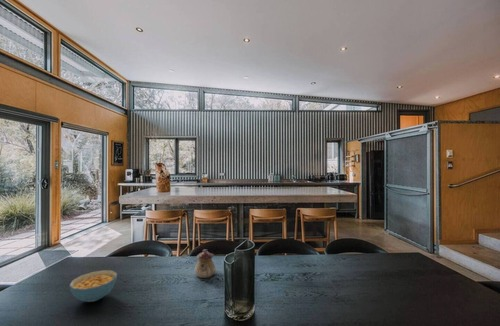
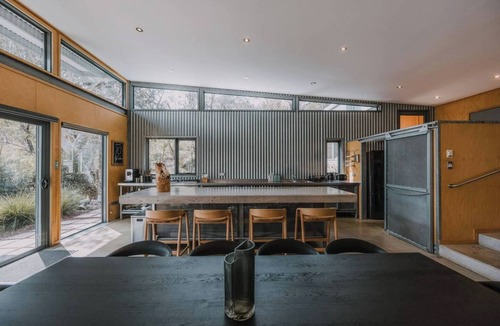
- teapot (205, 261)
- cereal bowl (94, 288)
